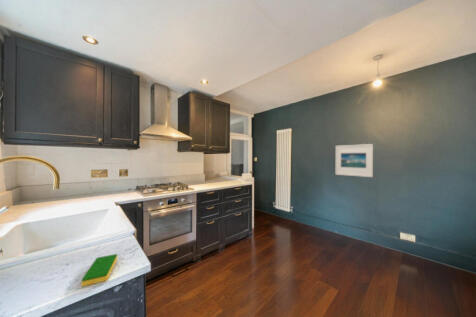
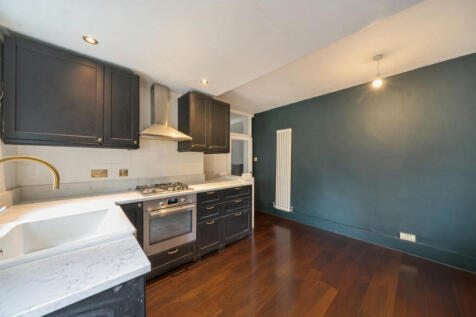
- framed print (353, 160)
- dish sponge (101, 268)
